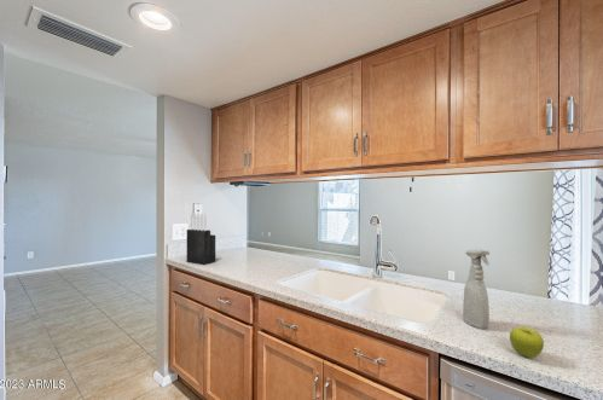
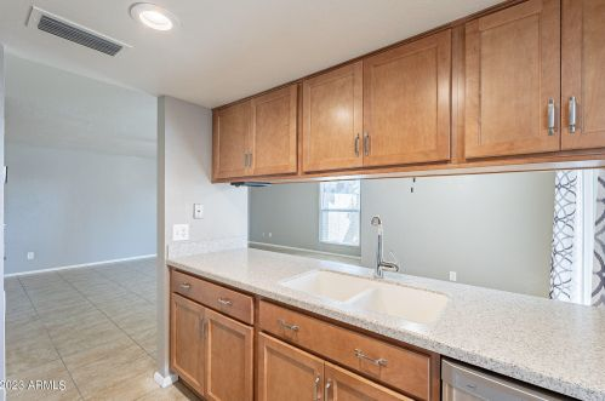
- fruit (526, 342)
- knife block (202, 237)
- spray bottle (475, 285)
